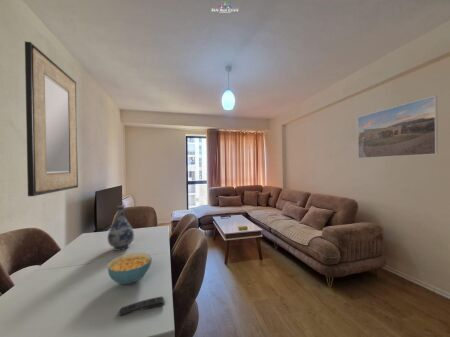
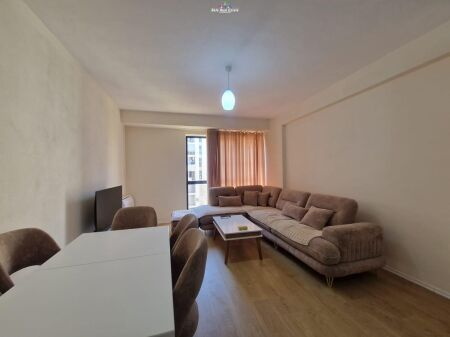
- cereal bowl (130, 270)
- home mirror (56, 128)
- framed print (390, 132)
- remote control (141, 306)
- vase (121, 227)
